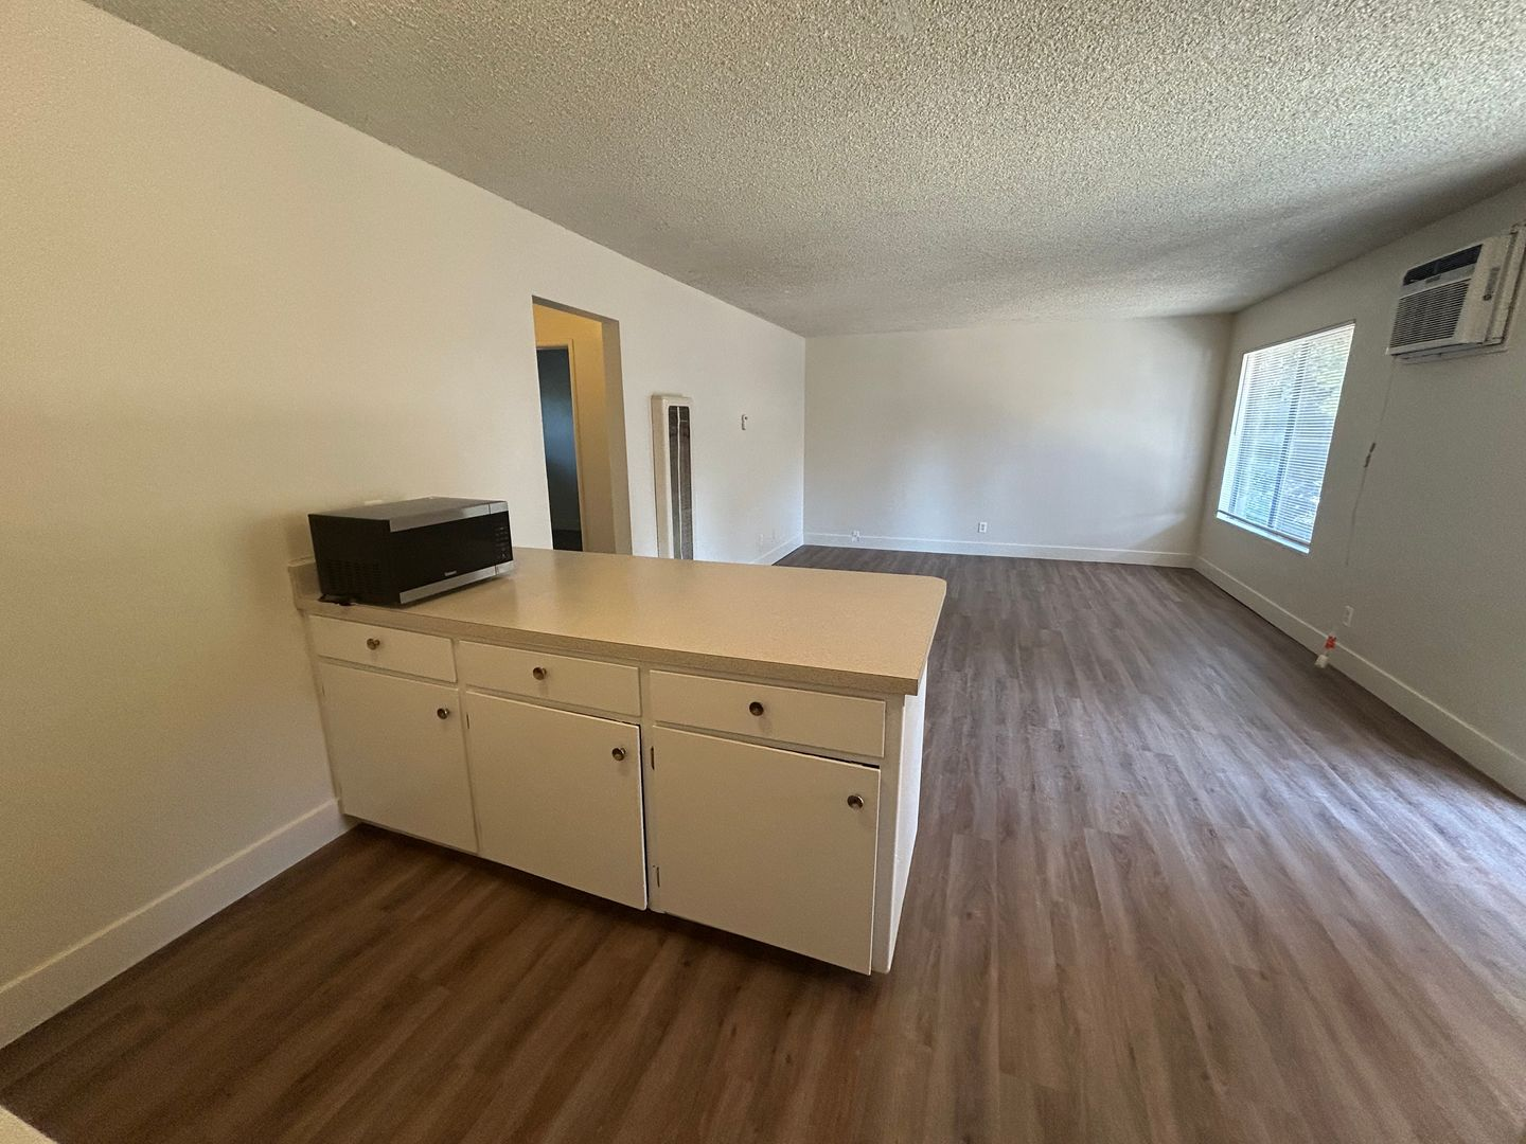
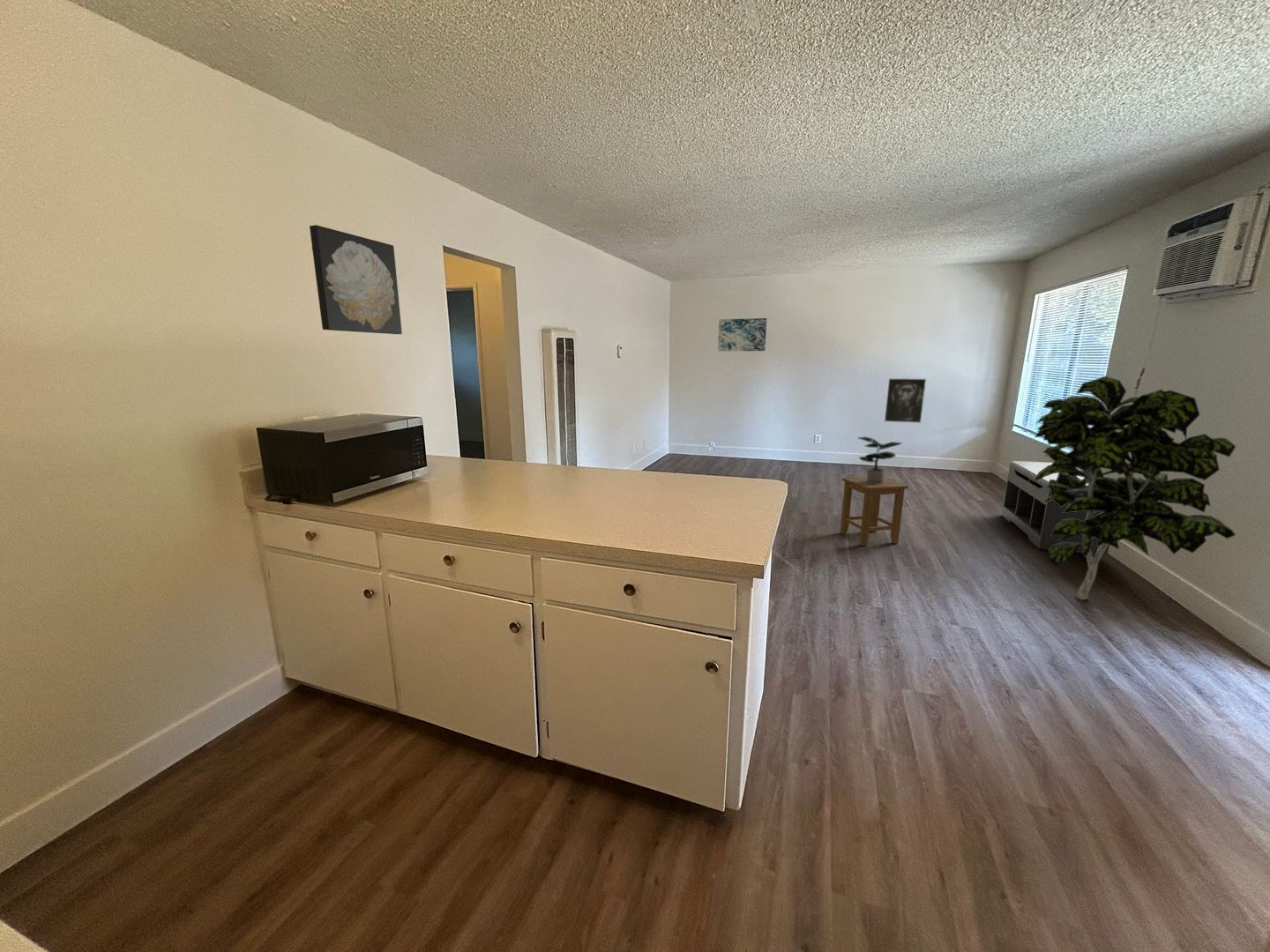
+ indoor plant (1117, 495)
+ wall art (742, 335)
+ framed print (904, 400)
+ wall art (359, 285)
+ potted plant (876, 458)
+ bench (1054, 502)
+ stool (870, 509)
